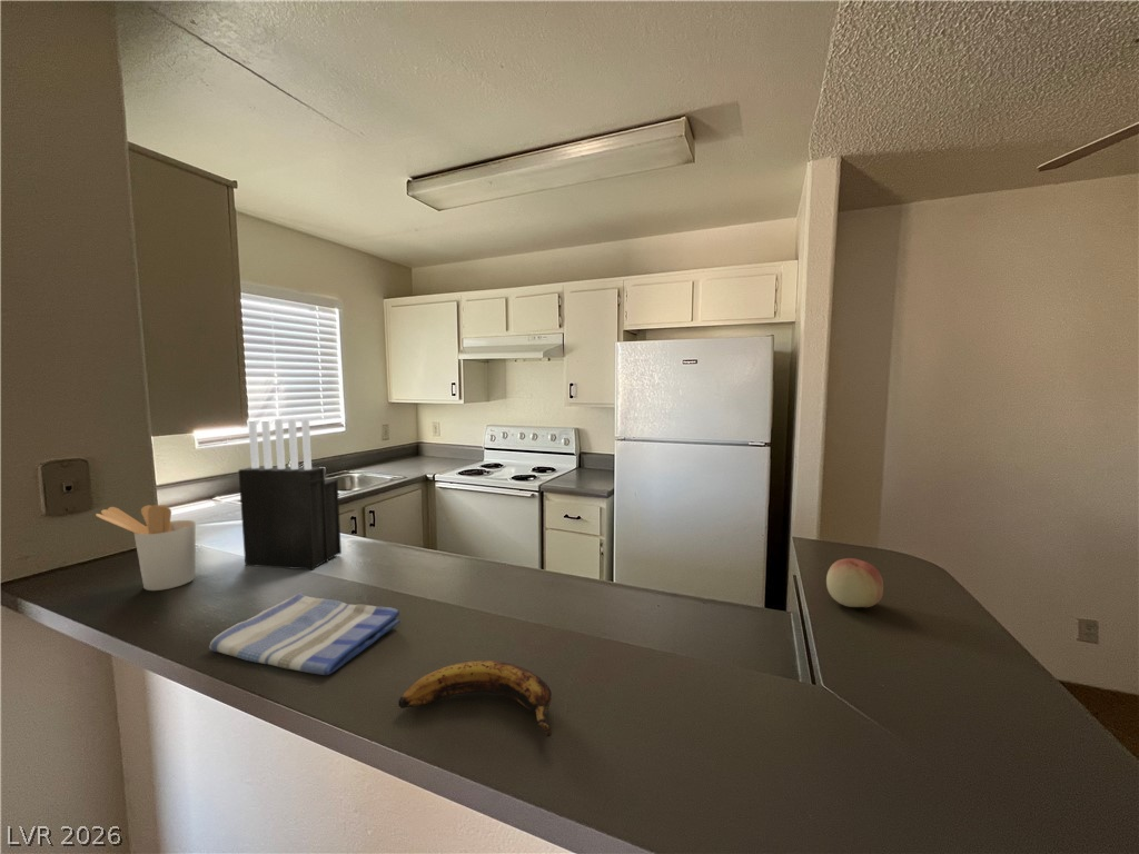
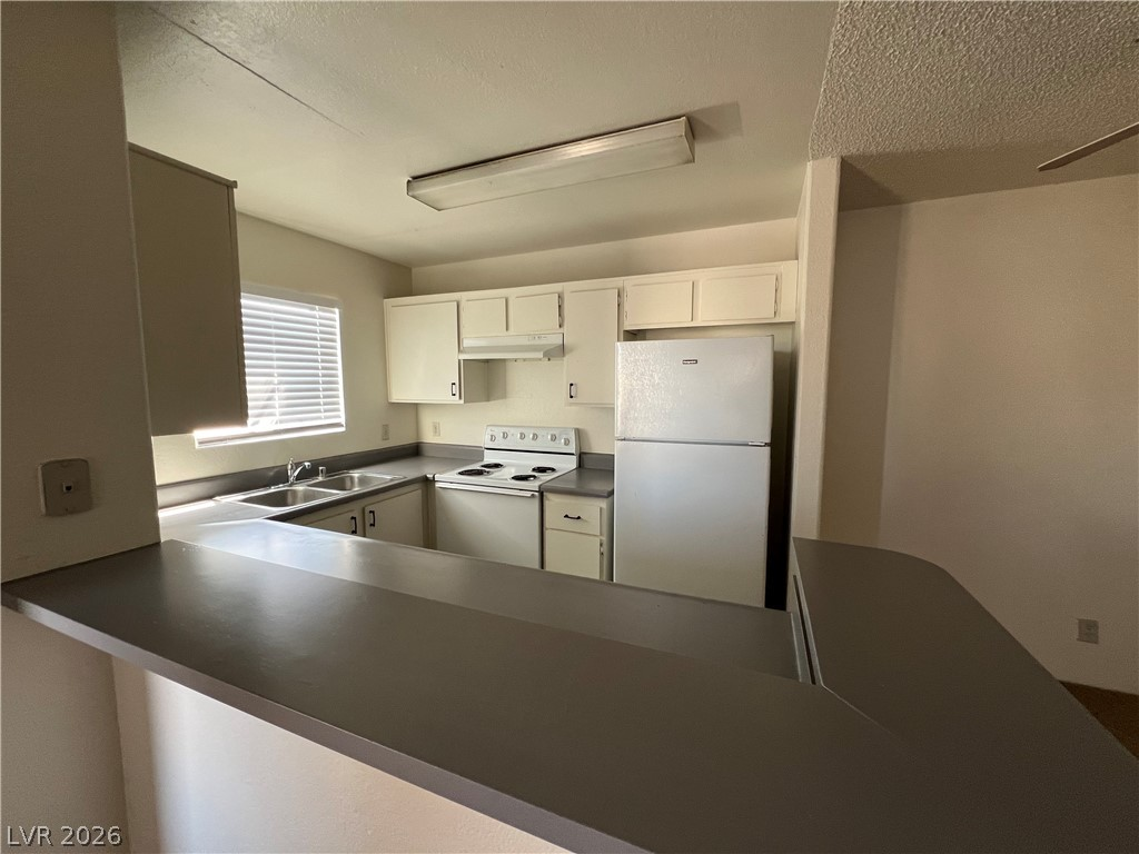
- dish towel (310, 628)
- utensil holder (150, 544)
- banana (481, 692)
- fruit (854, 583)
- knife block (294, 488)
